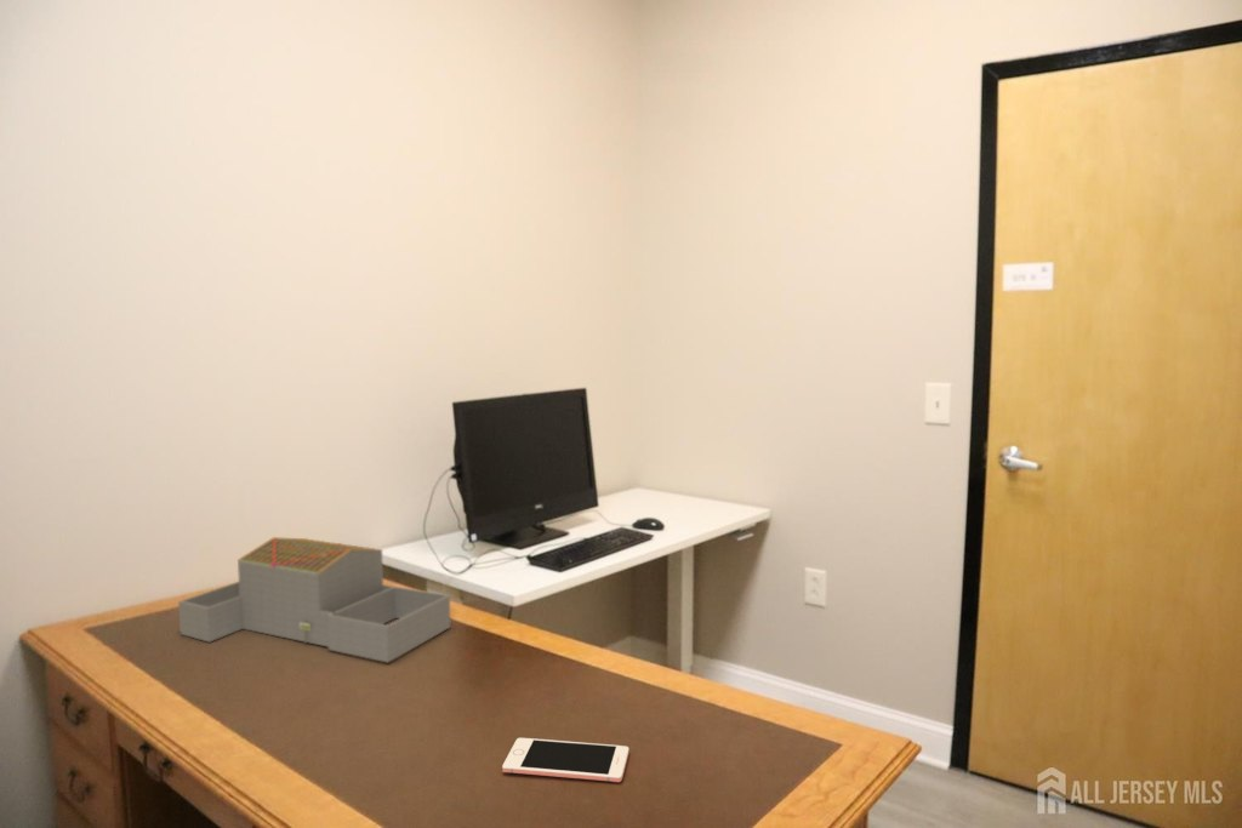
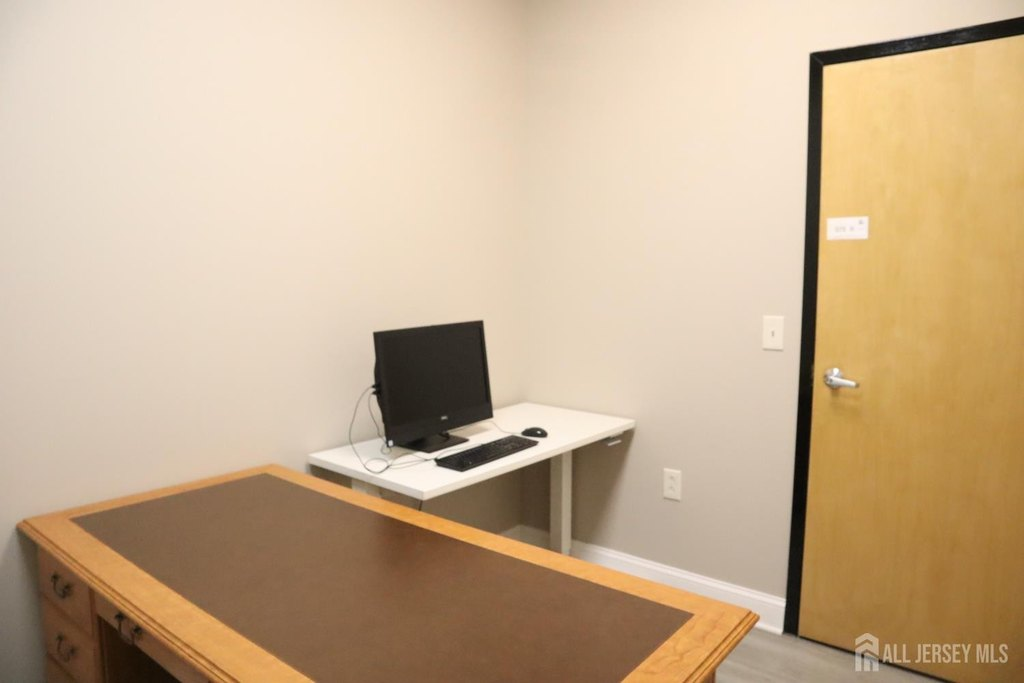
- cell phone (566, 759)
- architectural model (315, 590)
